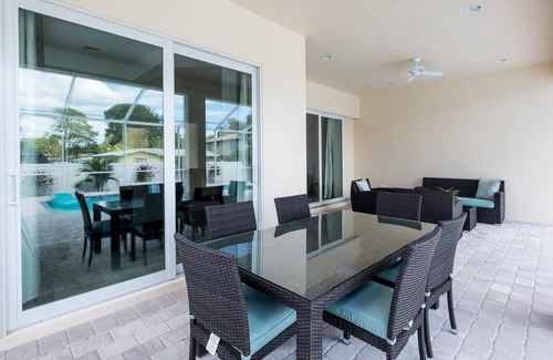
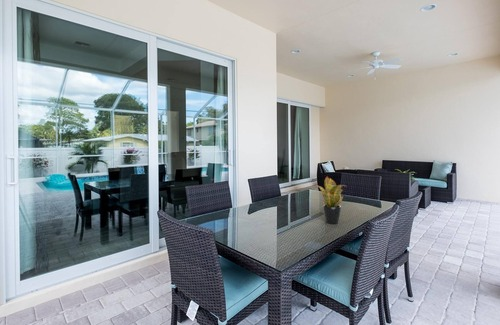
+ potted plant (333, 198)
